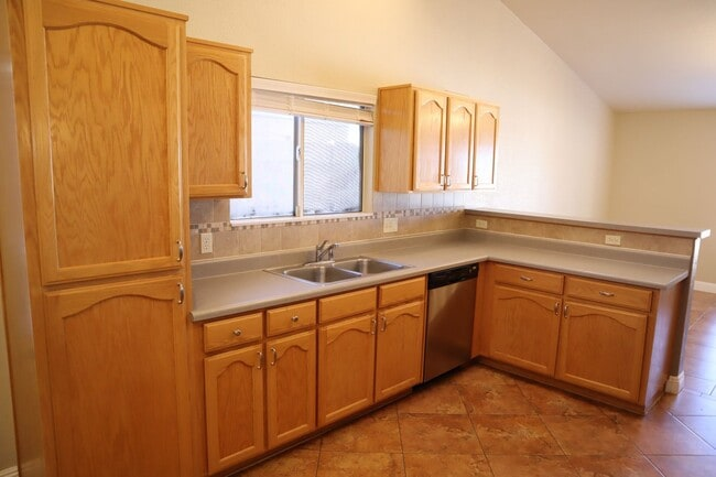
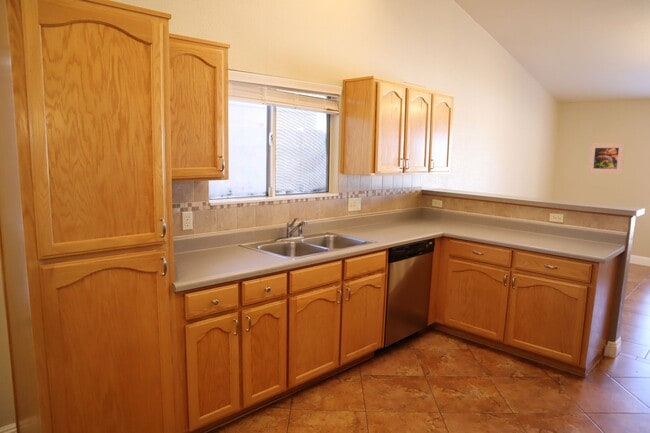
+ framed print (605, 158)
